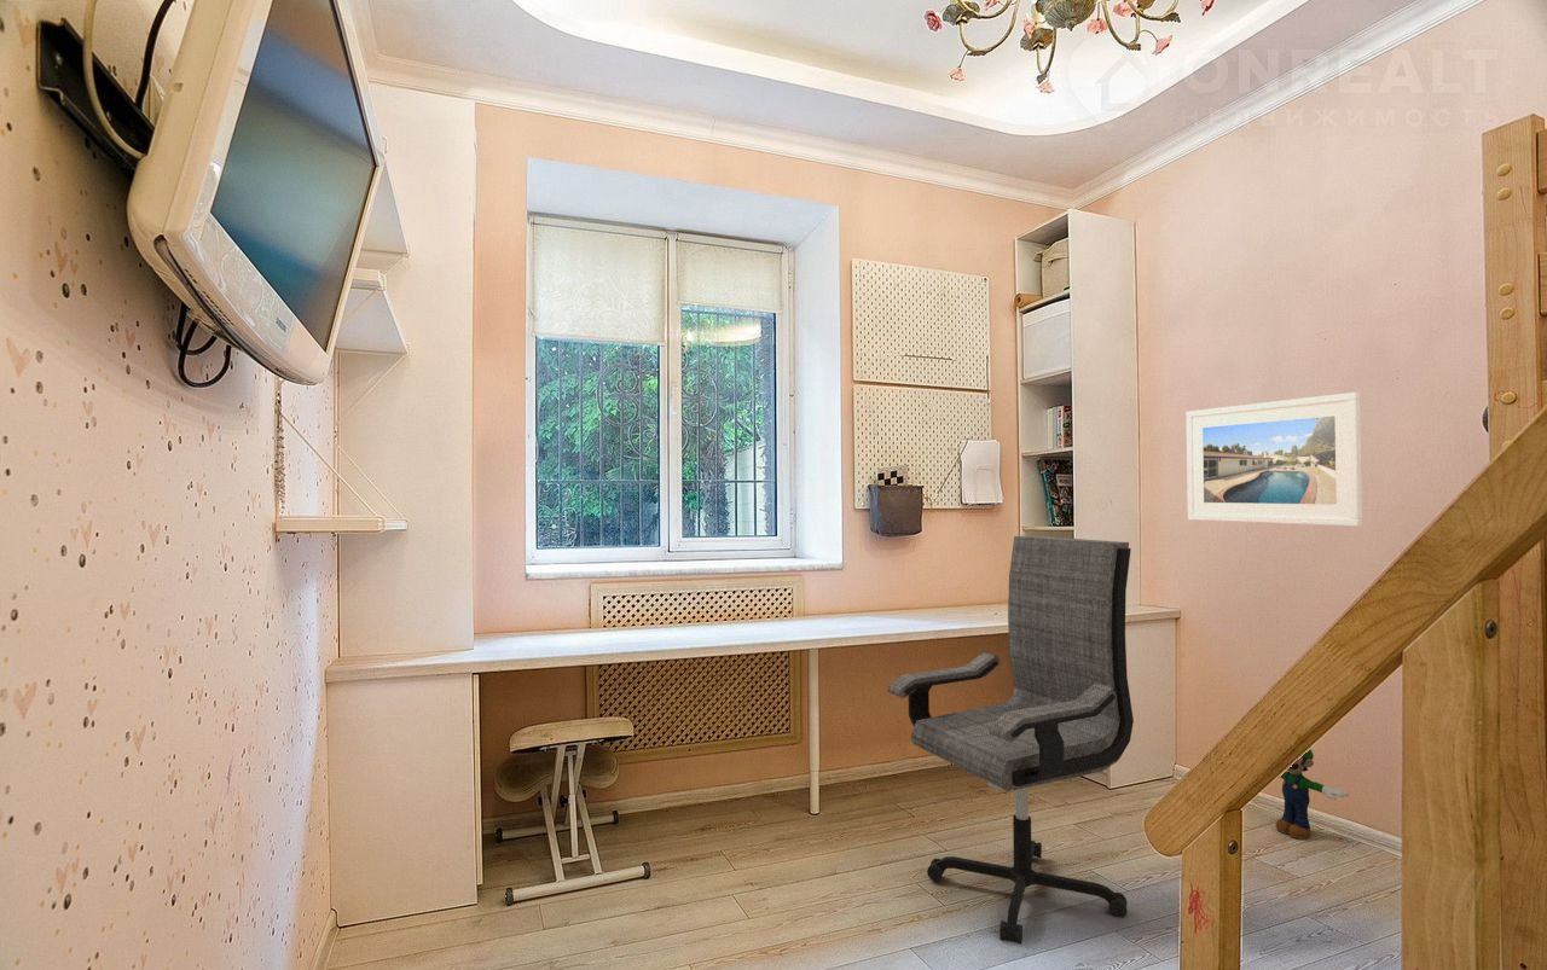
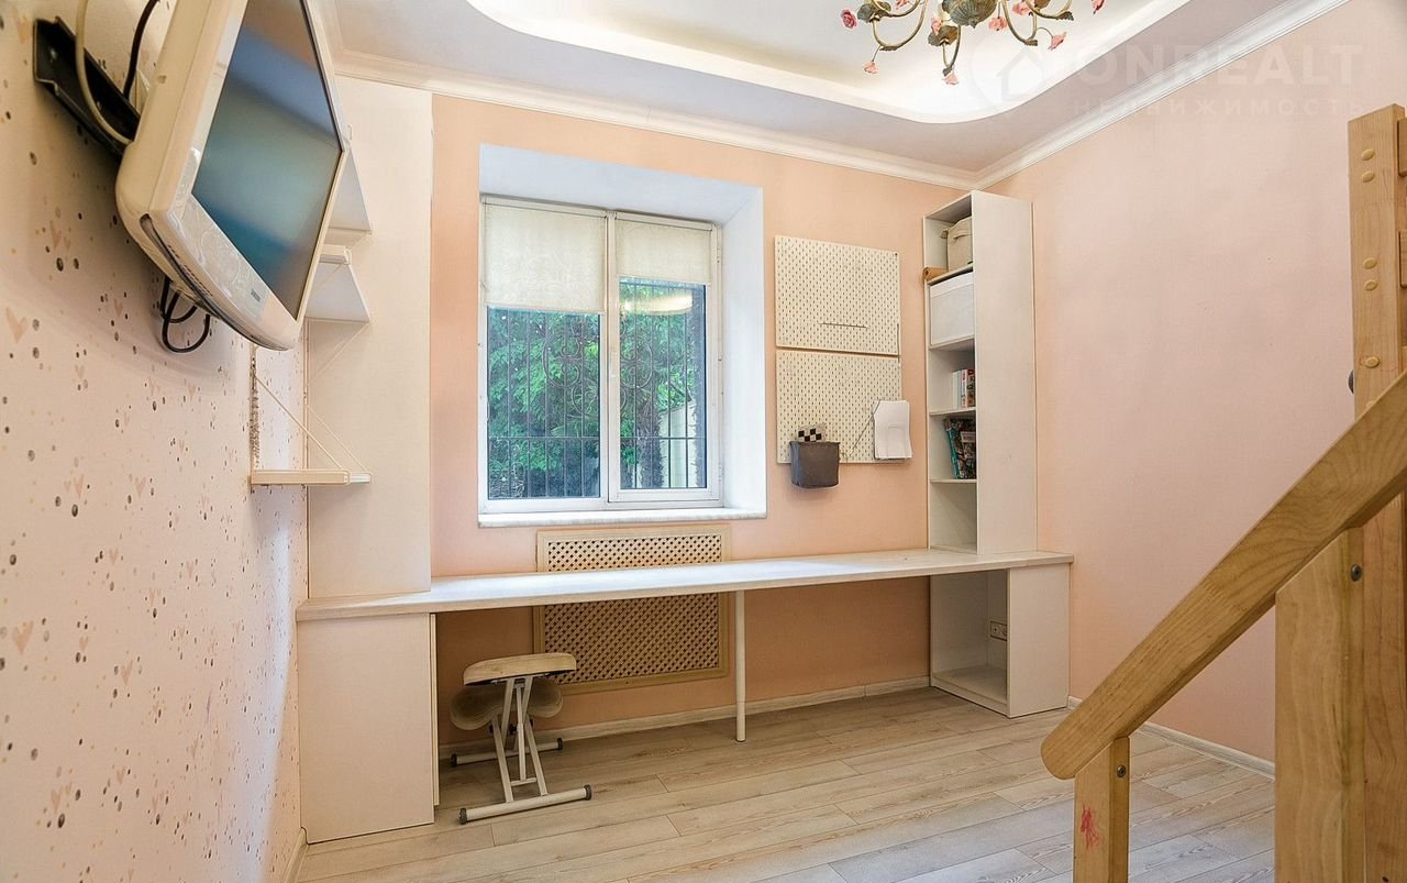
- plush toy (1294, 784)
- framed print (1264, 463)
- office chair (1013, 719)
